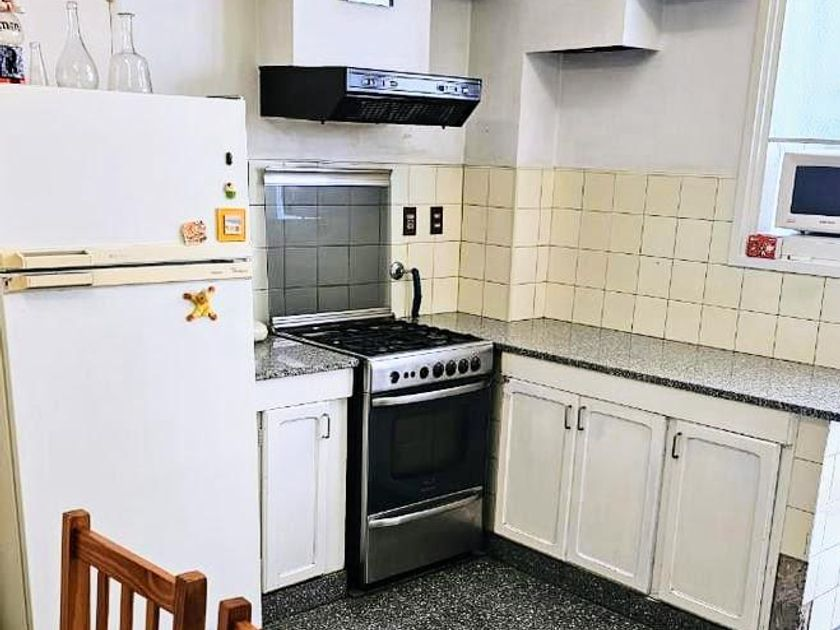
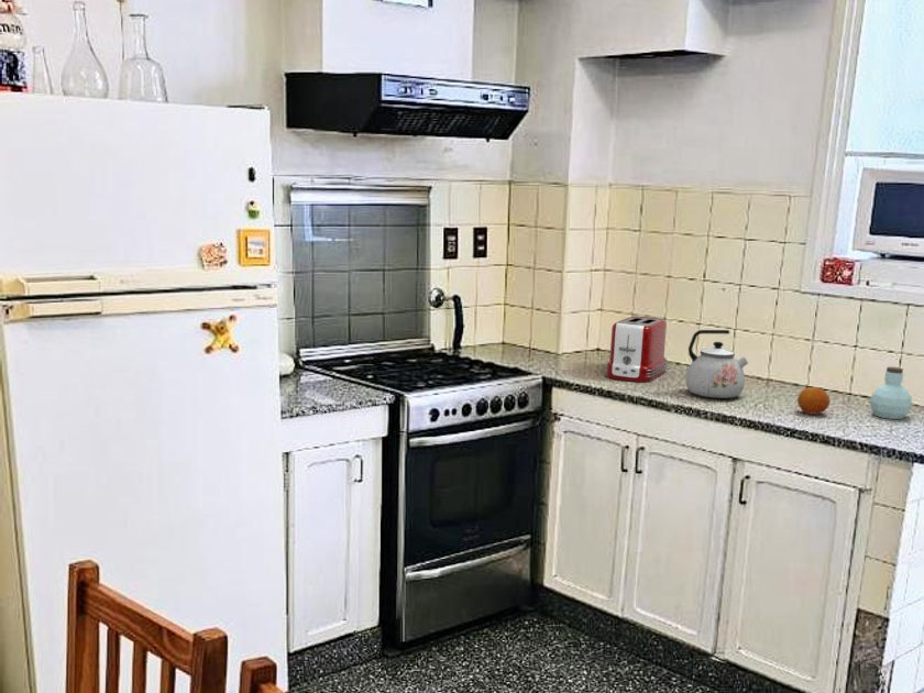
+ kettle (717, 362)
+ toaster (638, 346)
+ fruit (813, 400)
+ jar (892, 392)
